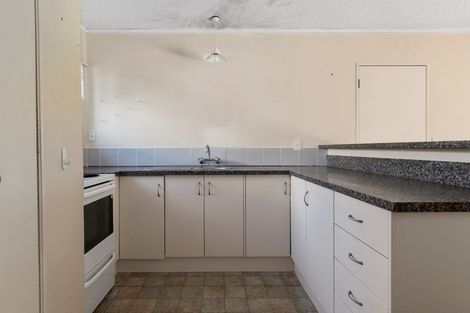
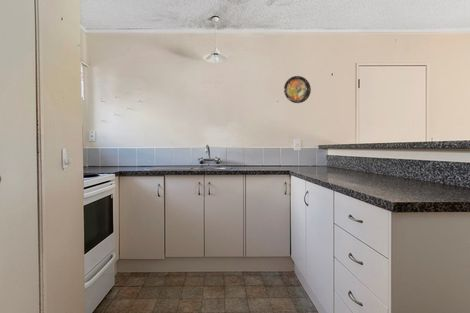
+ decorative plate (297, 89)
